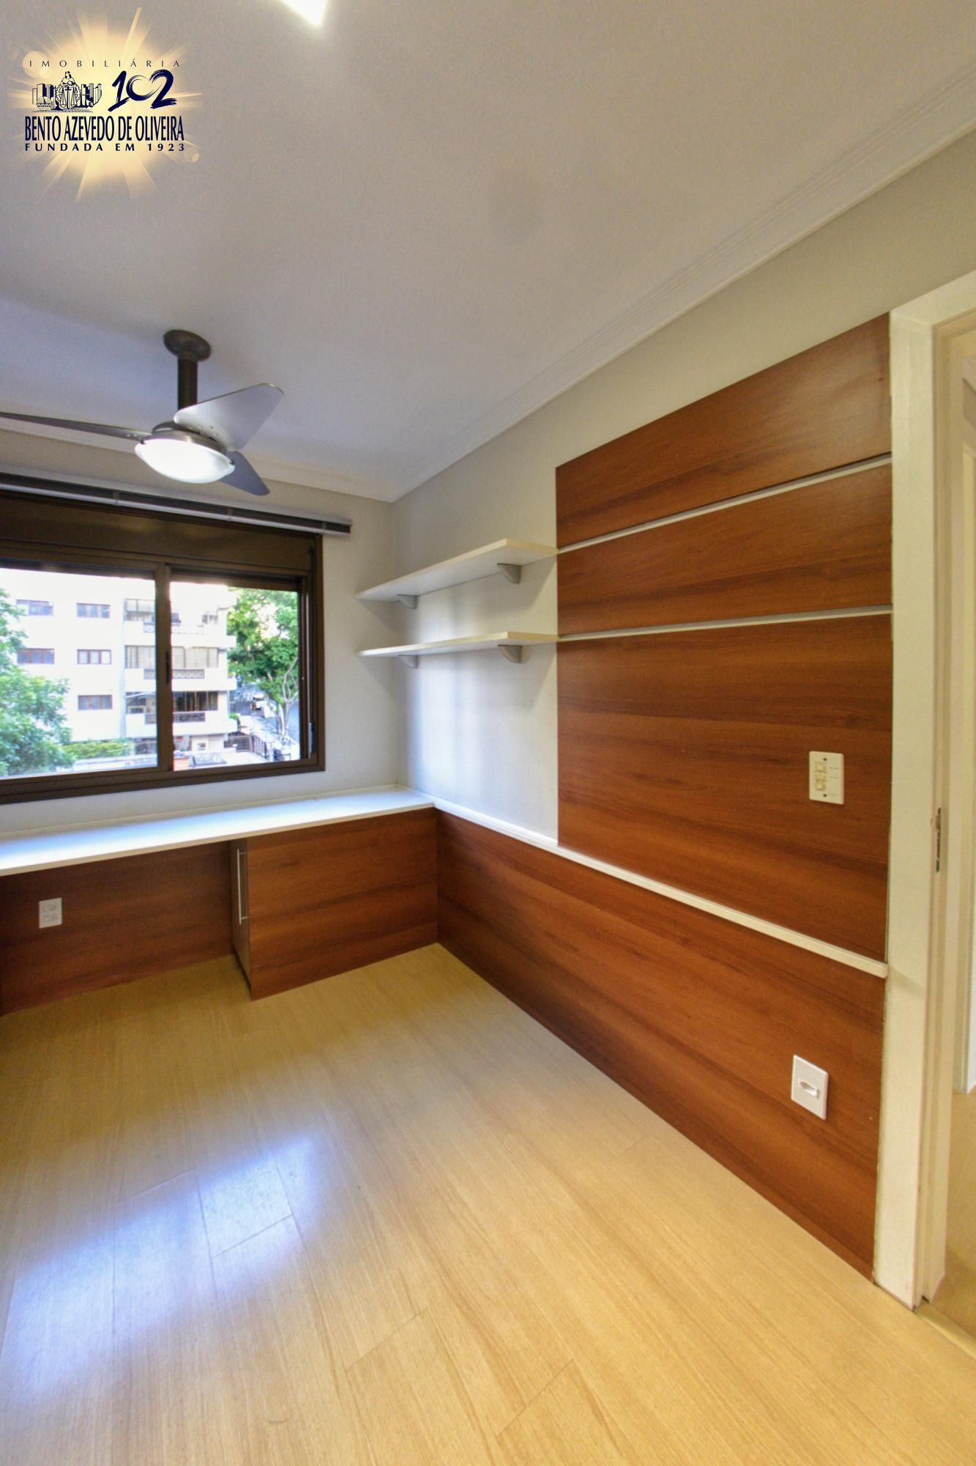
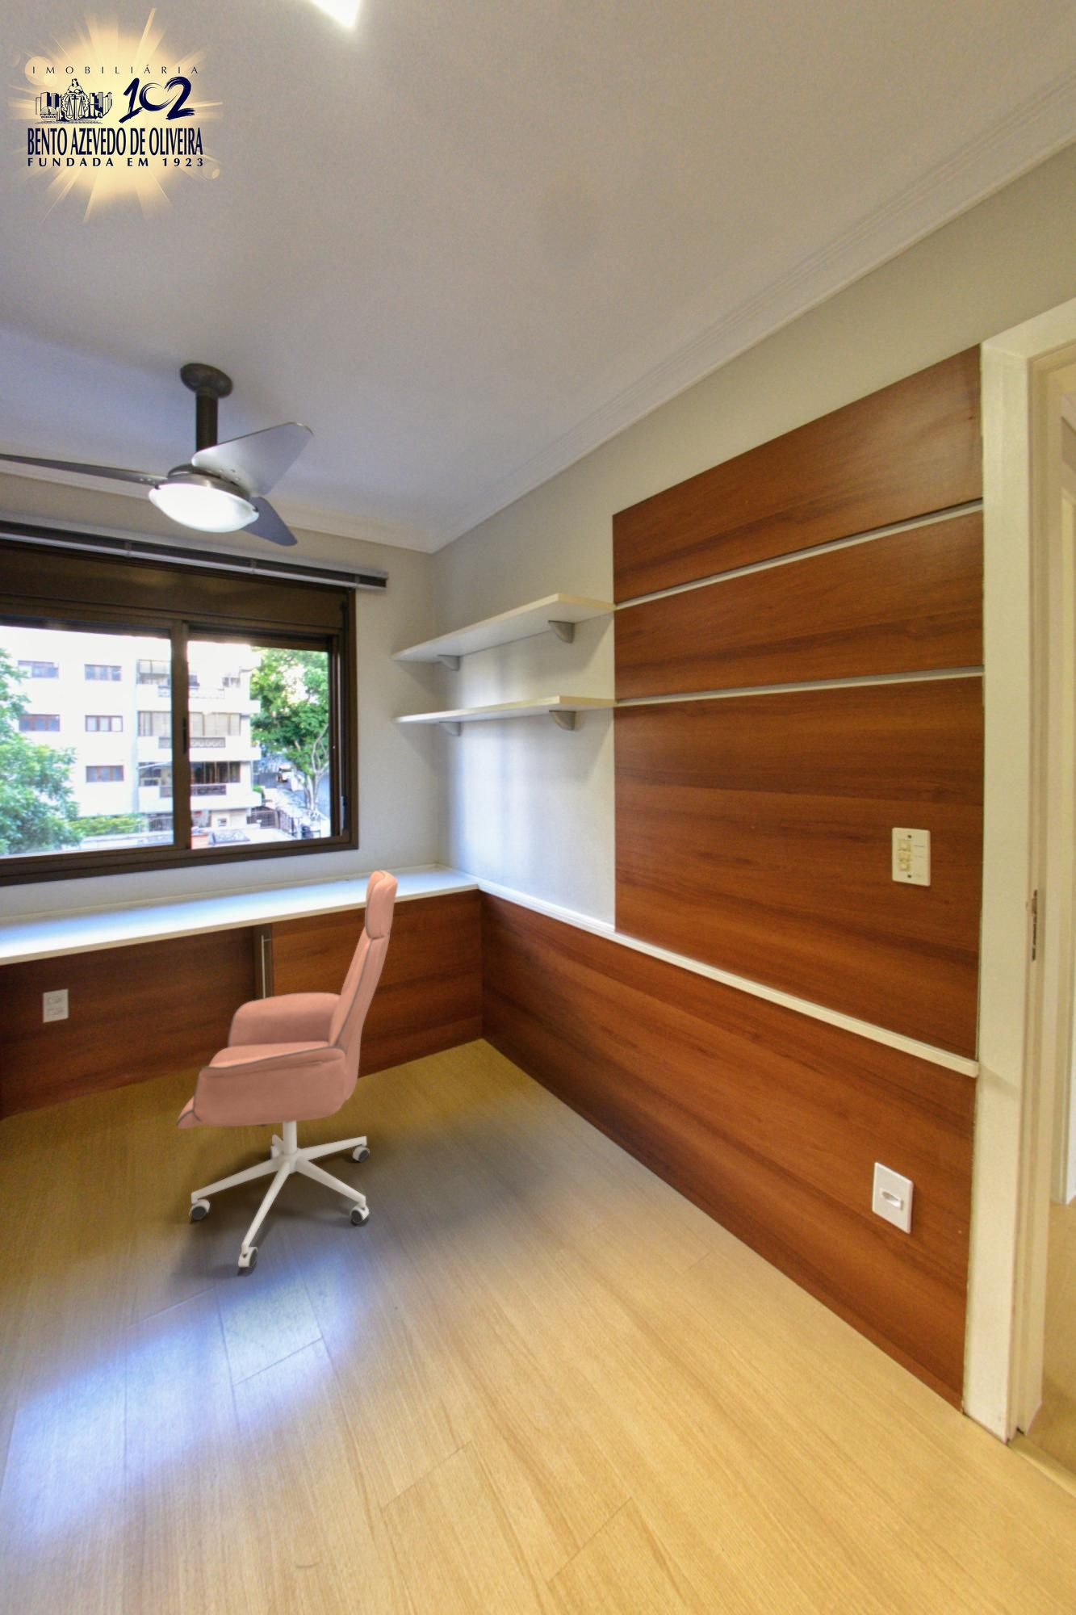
+ office chair (298, 1040)
